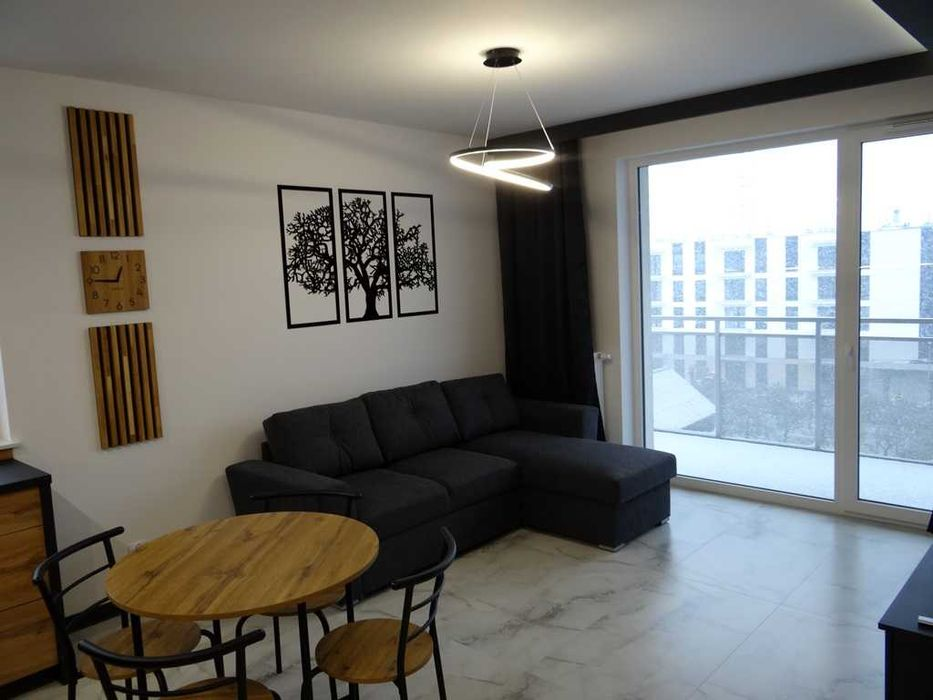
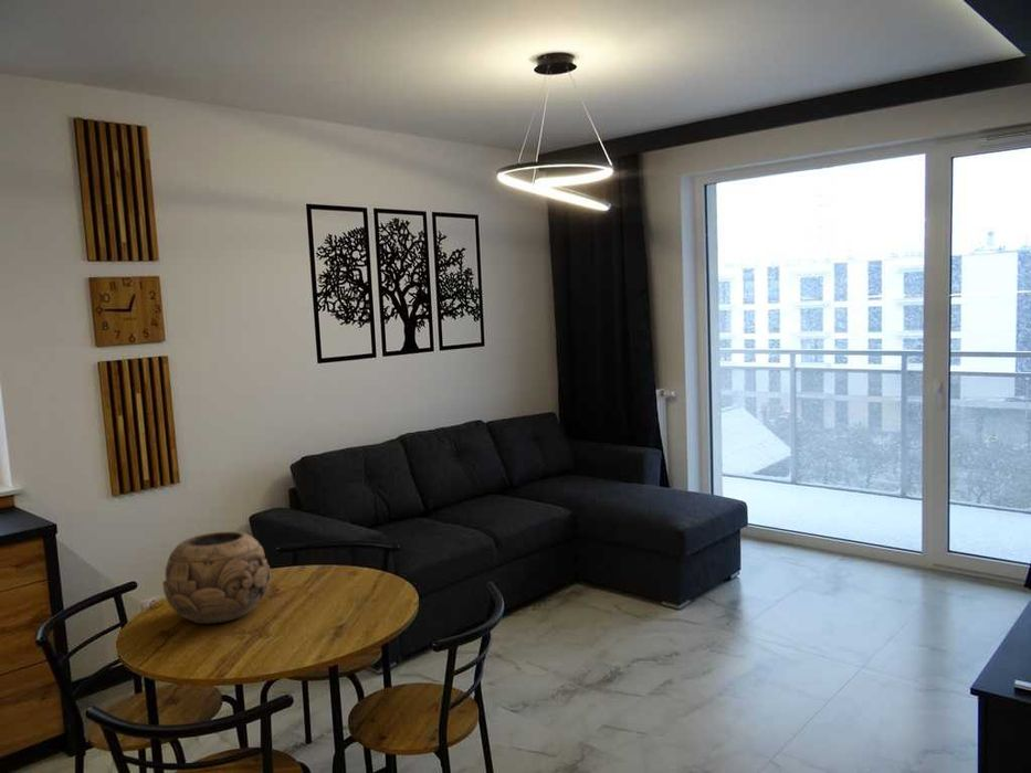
+ decorative bowl (217, 576)
